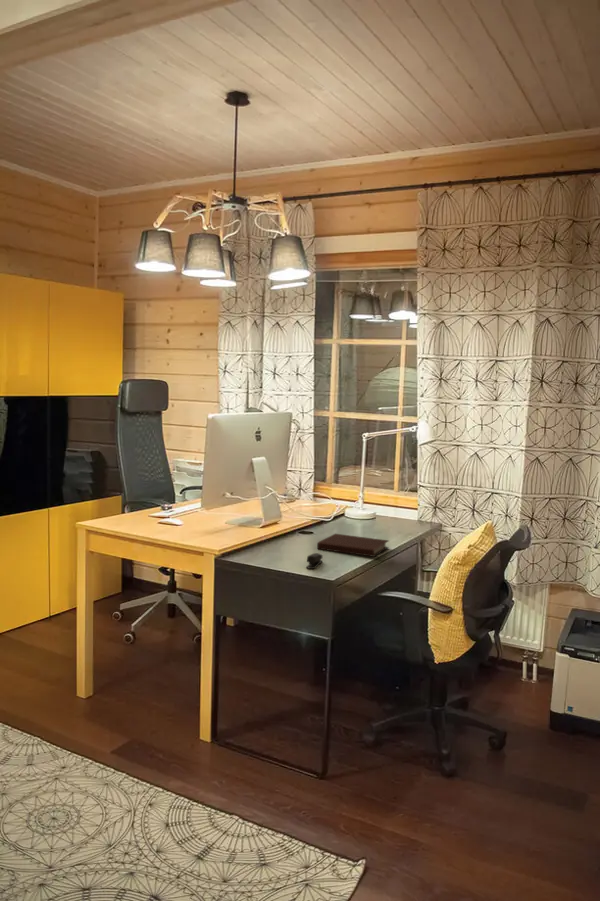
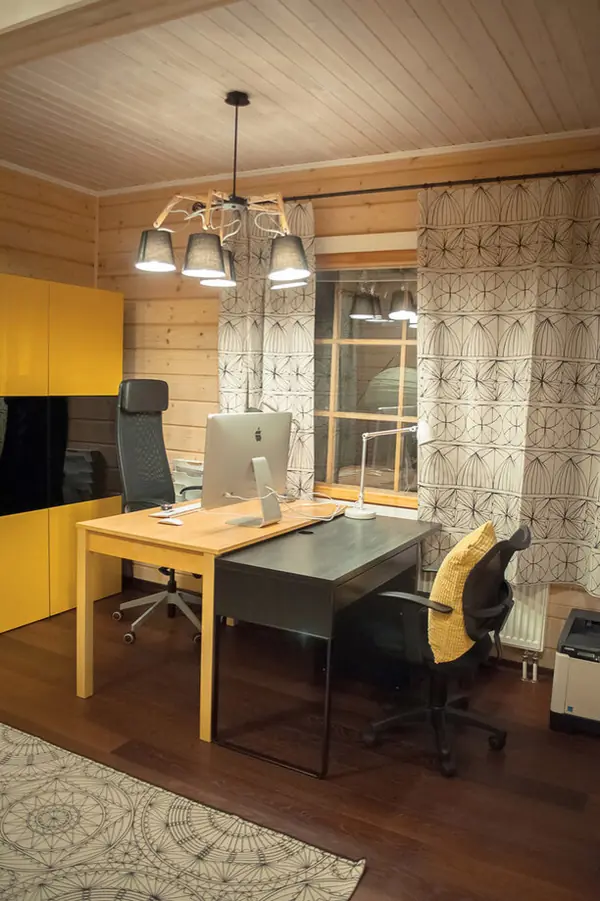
- notebook (353, 544)
- stapler (314, 558)
